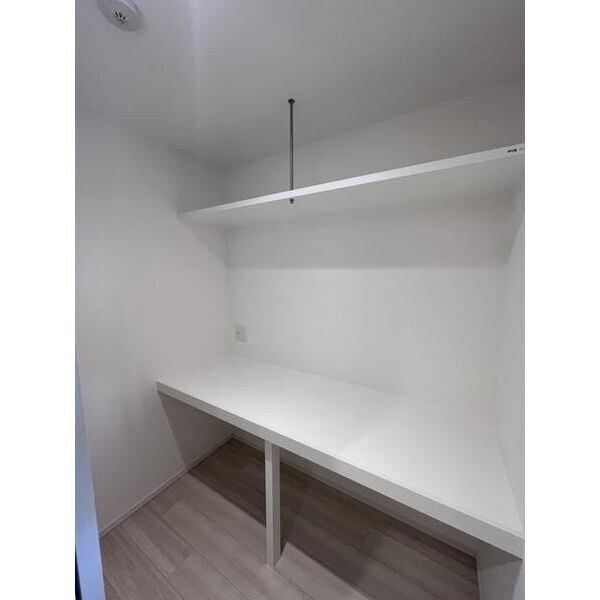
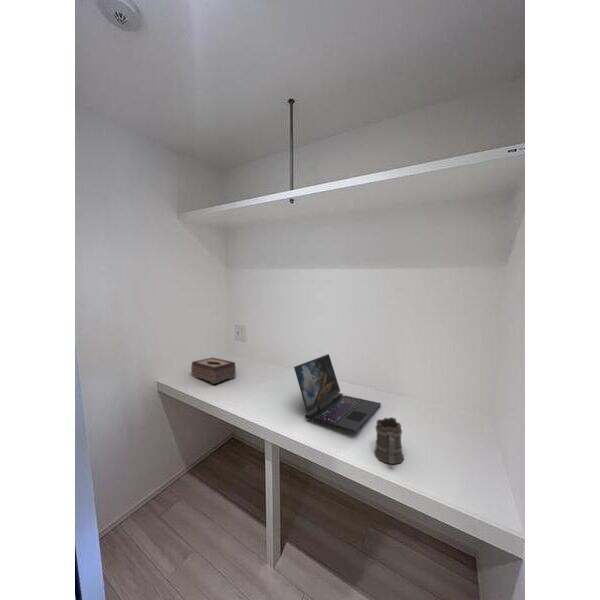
+ laptop (338, 387)
+ tissue box (213, 369)
+ mug (389, 441)
